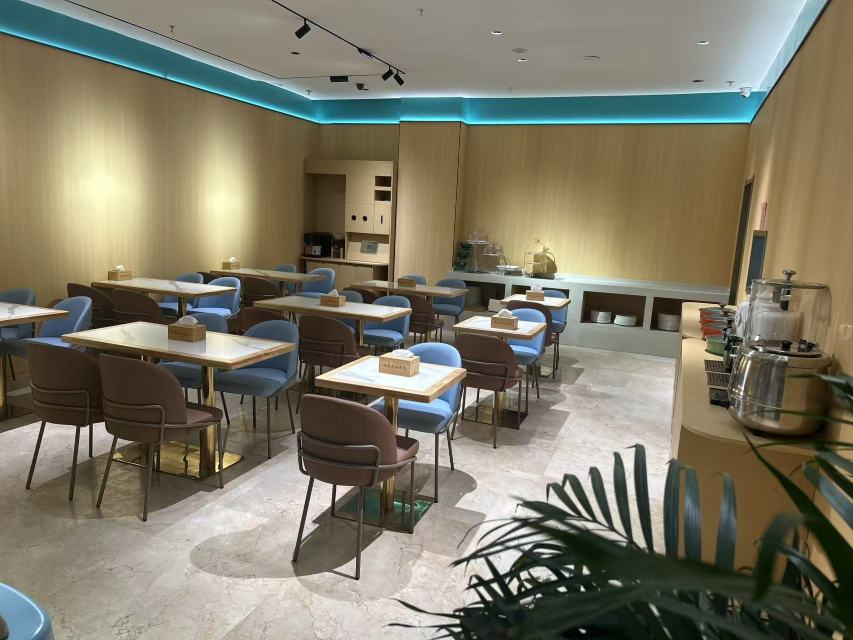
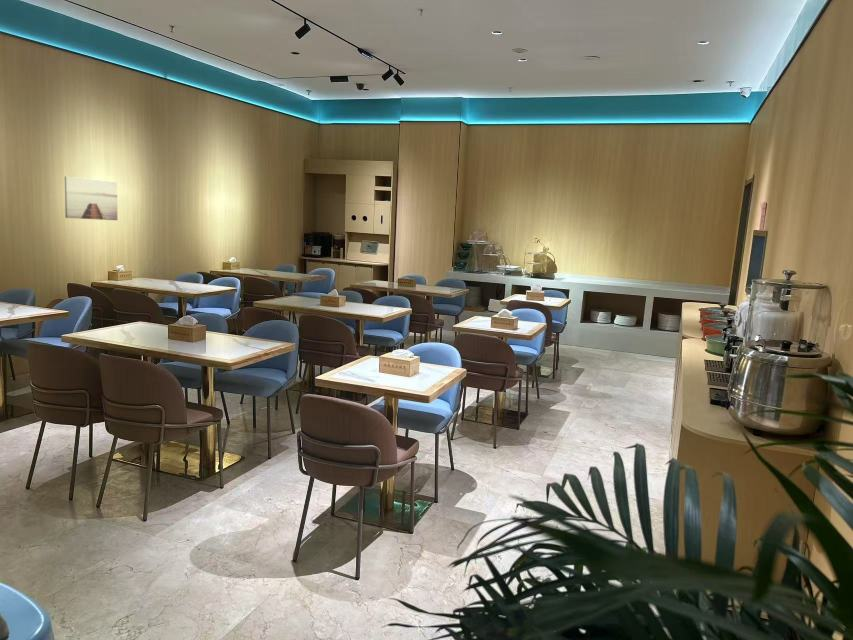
+ wall art (92, 199)
